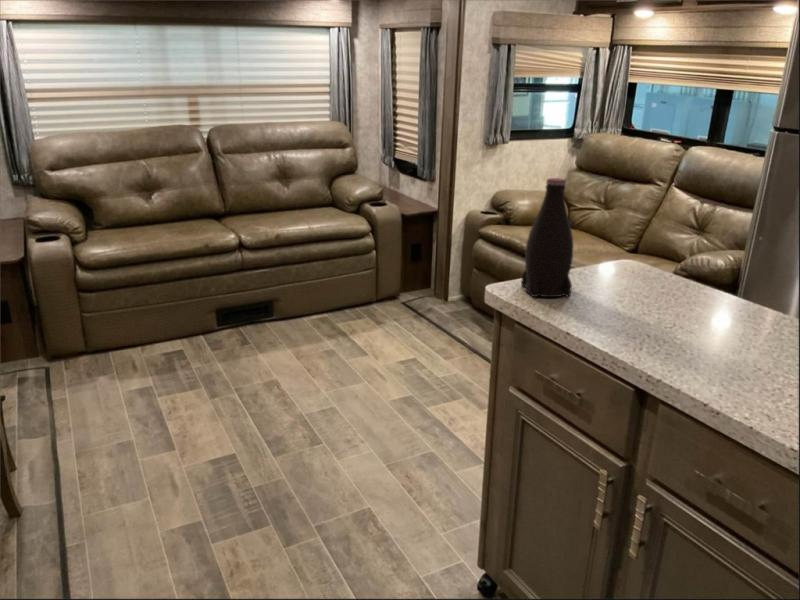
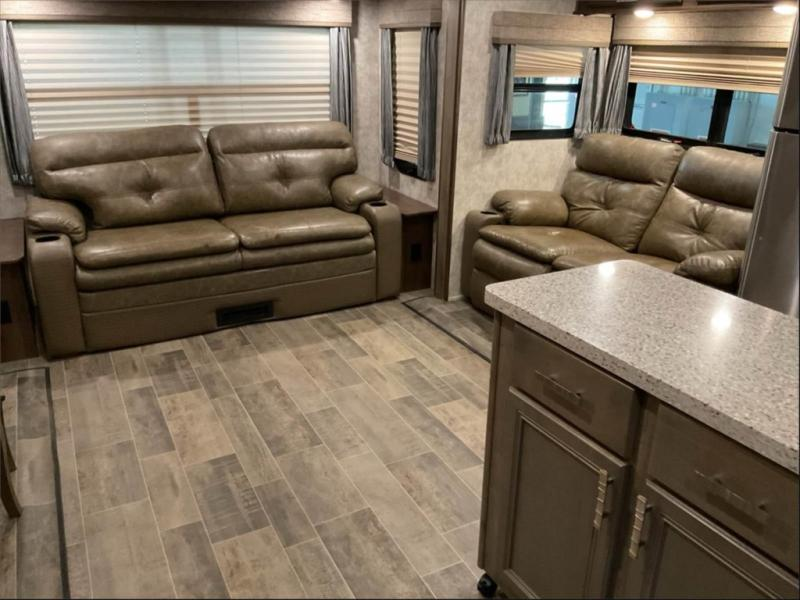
- bottle (550, 236)
